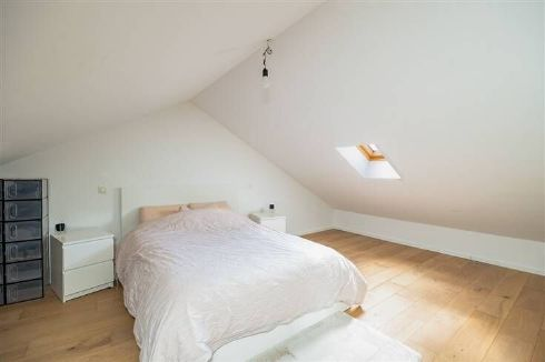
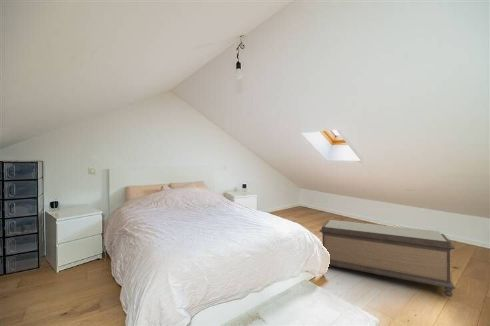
+ bench (379, 251)
